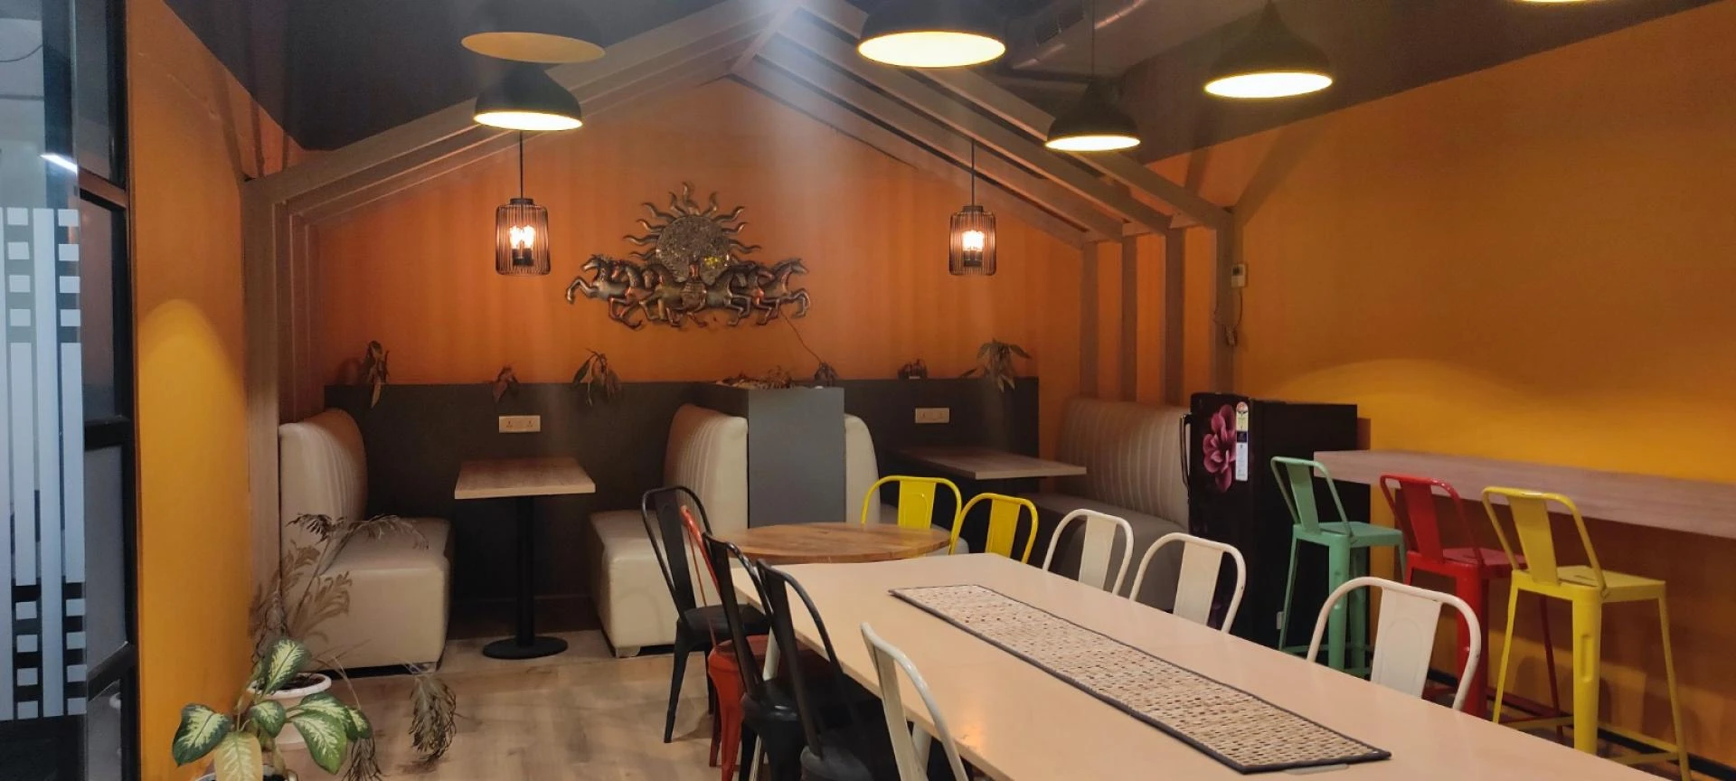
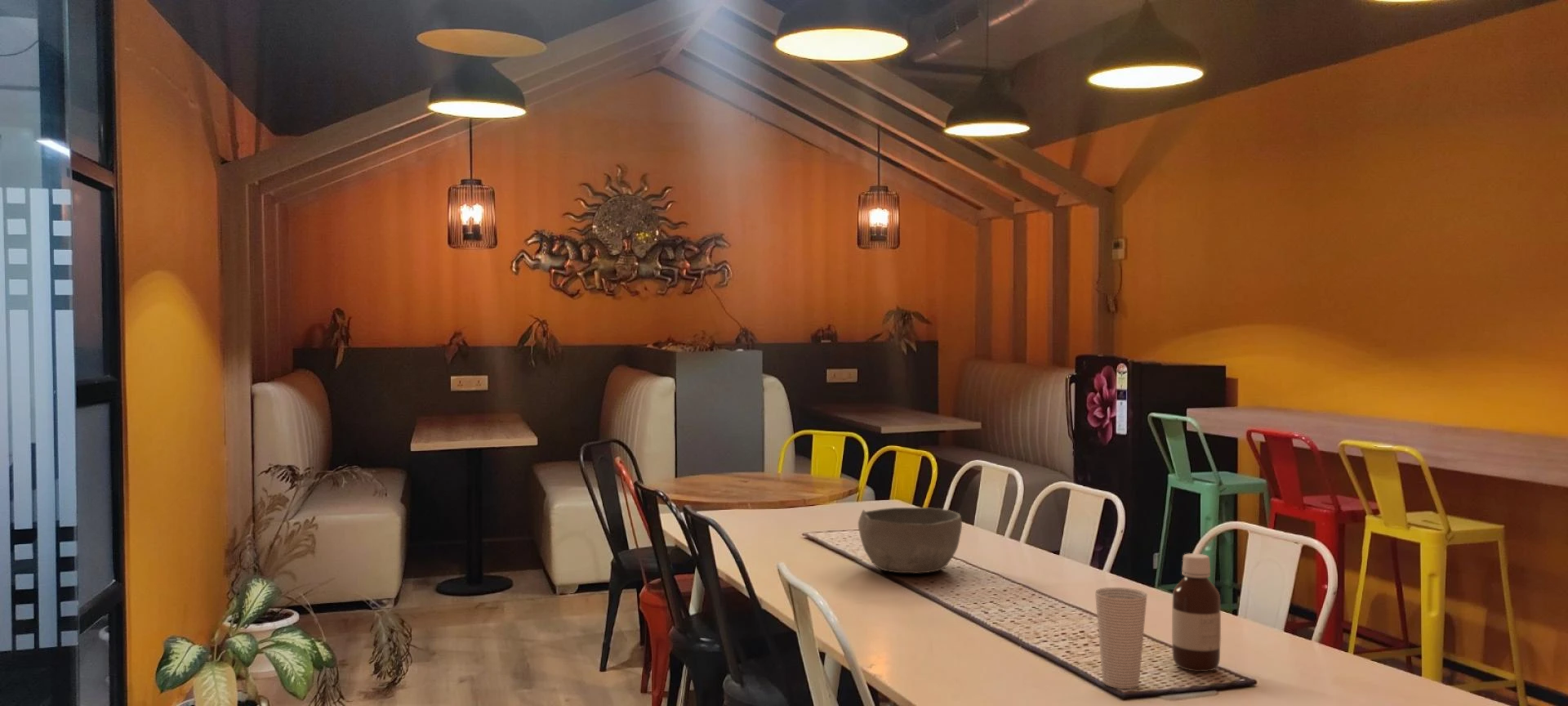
+ bottle (1196, 611)
+ bowl (909, 539)
+ cup (1120, 638)
